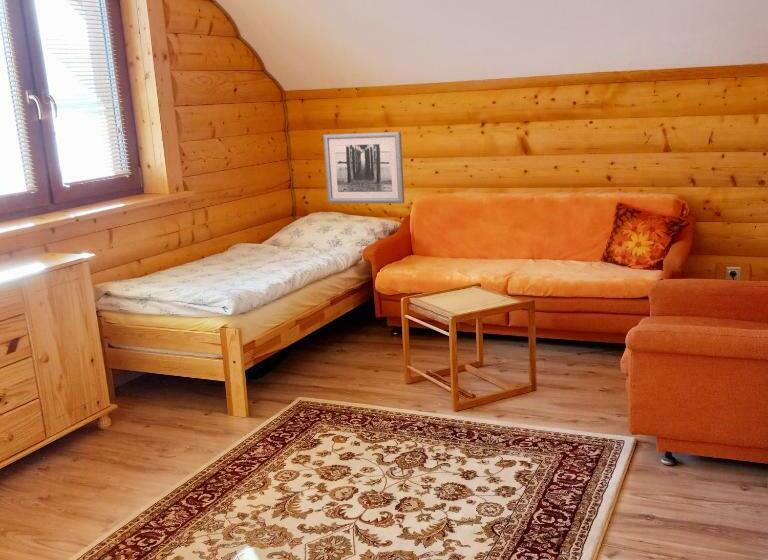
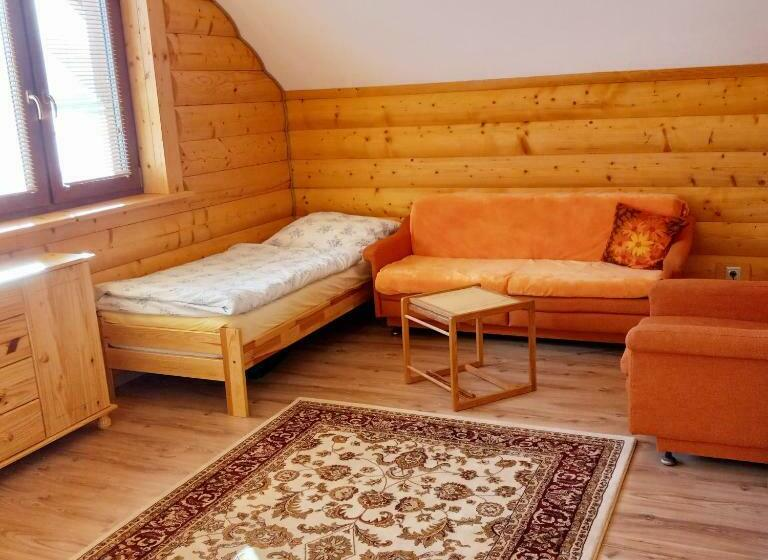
- wall art (363, 168)
